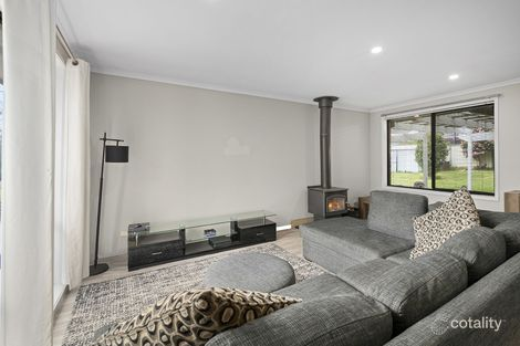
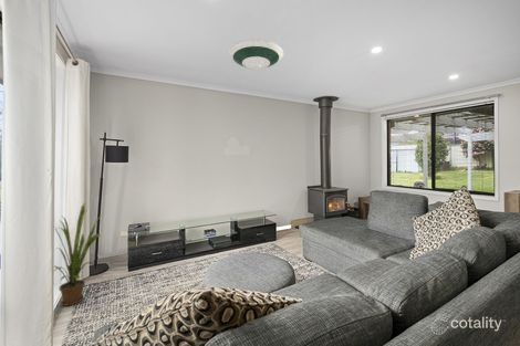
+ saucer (256, 61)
+ house plant (71, 252)
